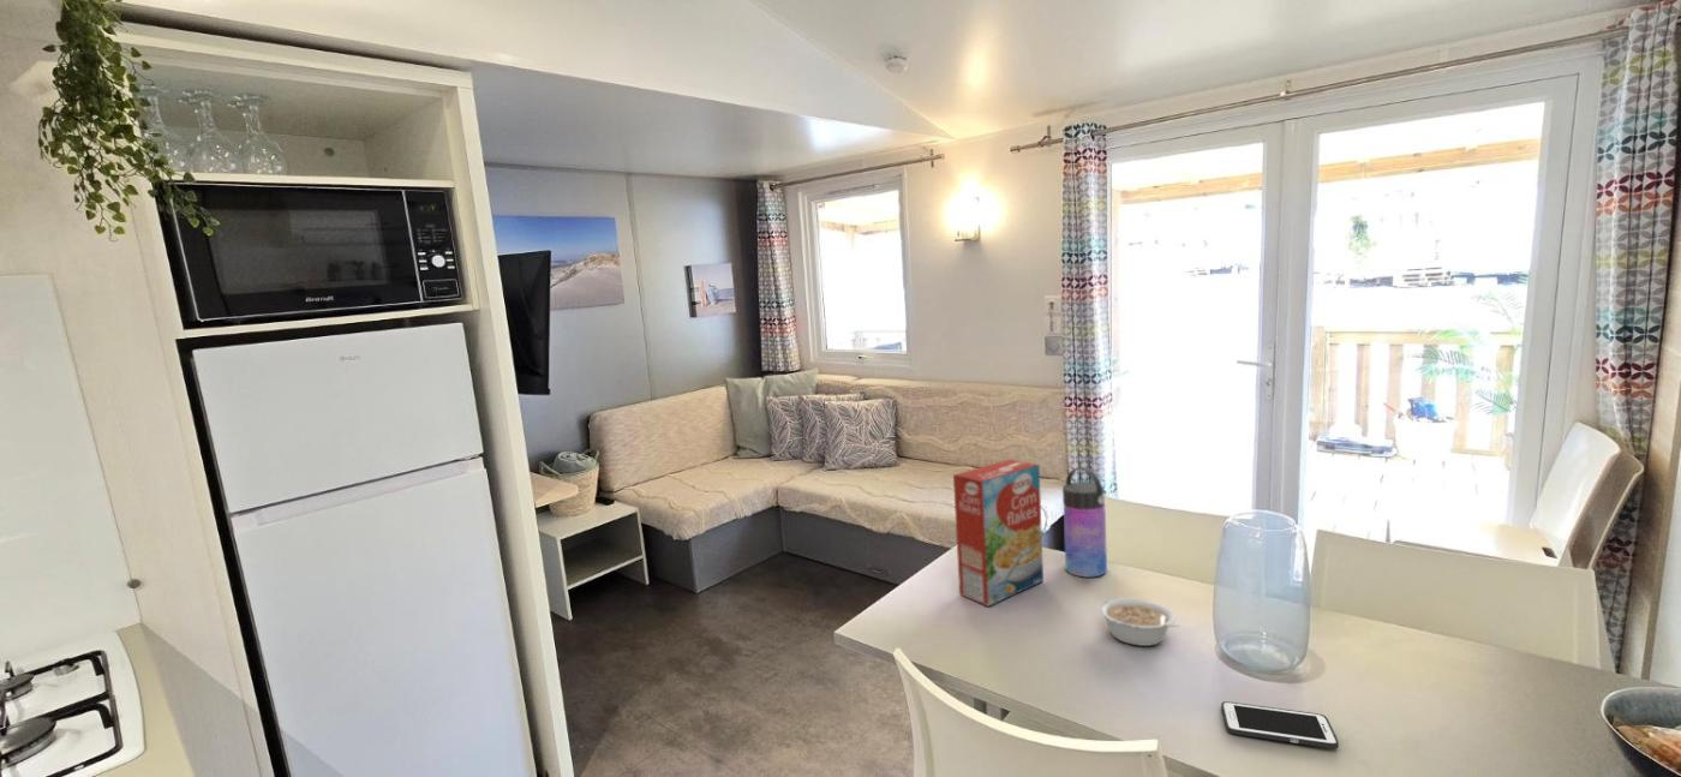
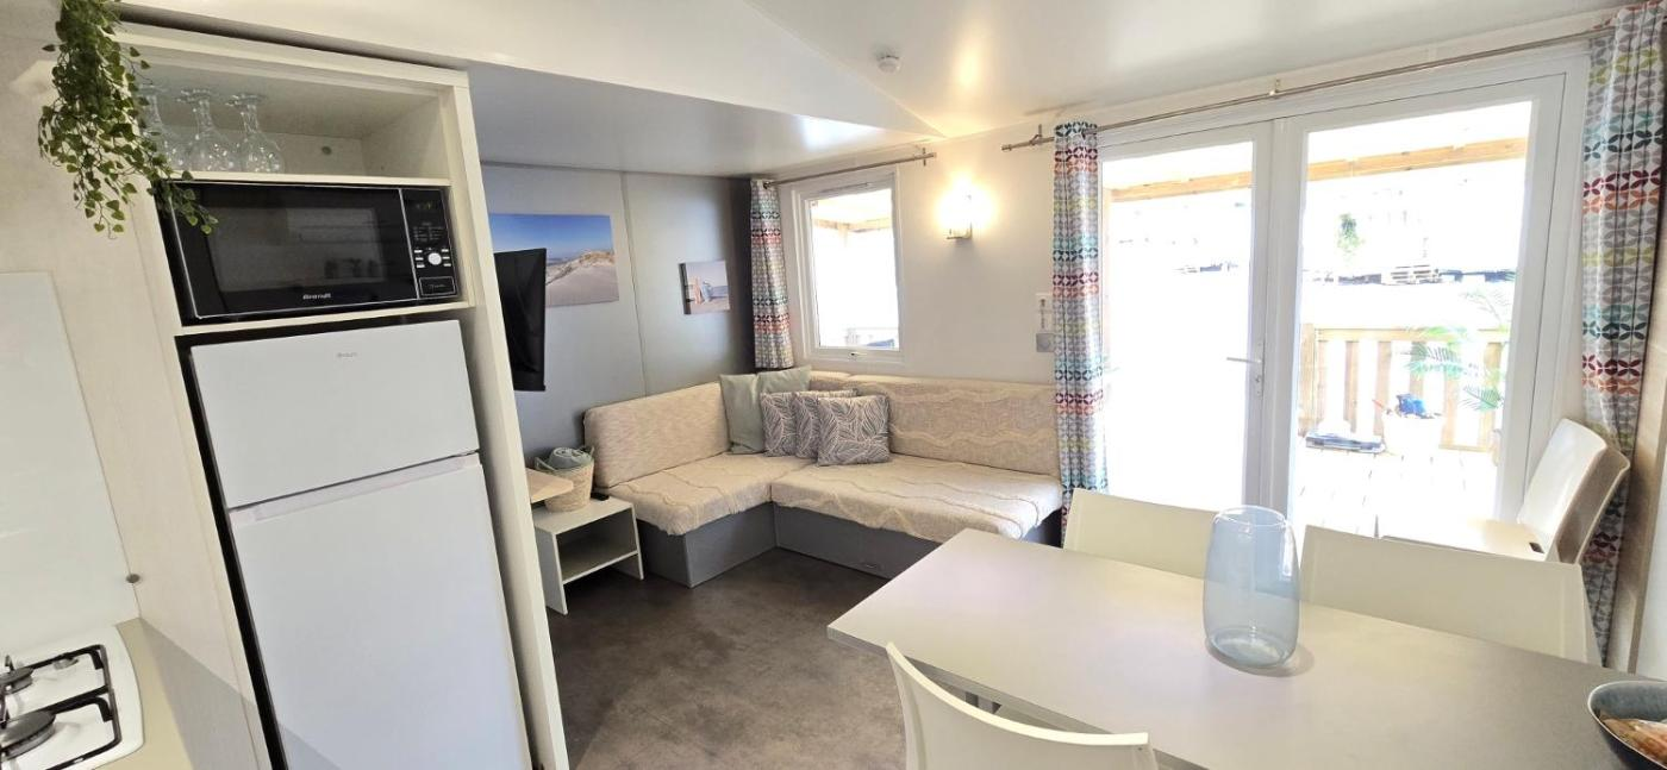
- water bottle (1084, 519)
- cell phone (1276, 724)
- cereal box (999, 528)
- legume (1139, 621)
